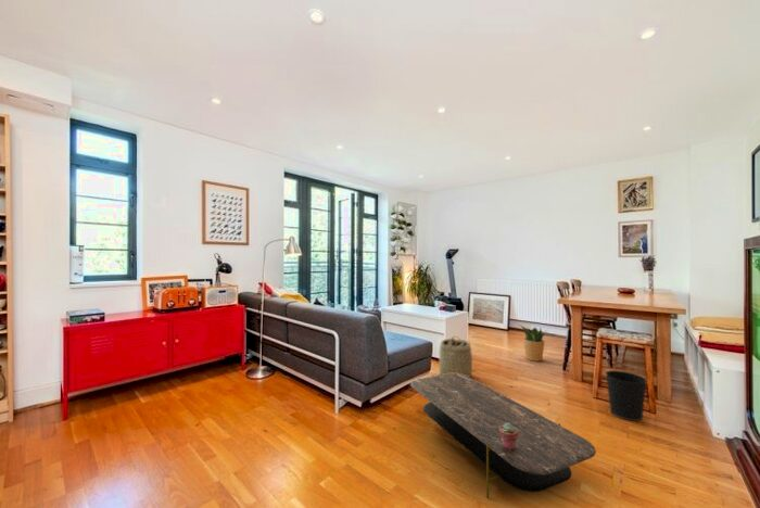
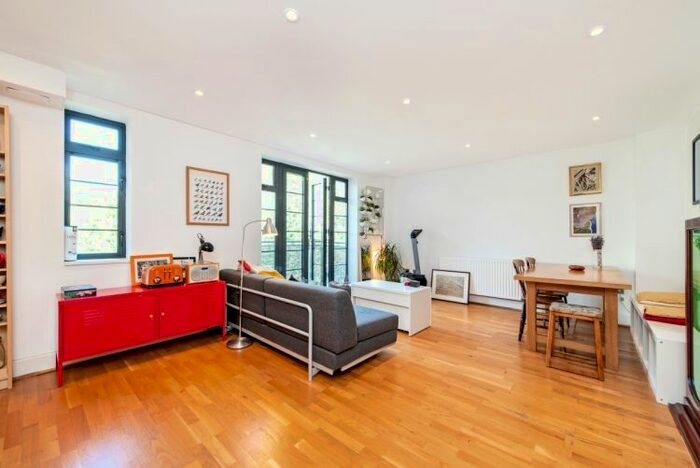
- coffee table (483, 428)
- potted succulent (508, 433)
- wastebasket (625, 395)
- basket (454, 356)
- potted plant (533, 343)
